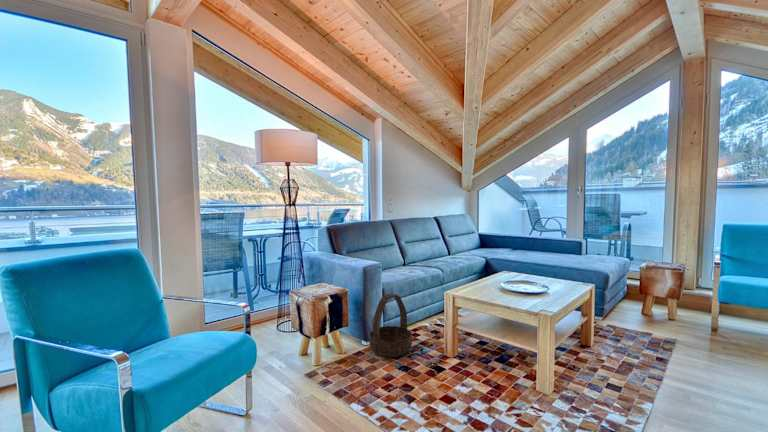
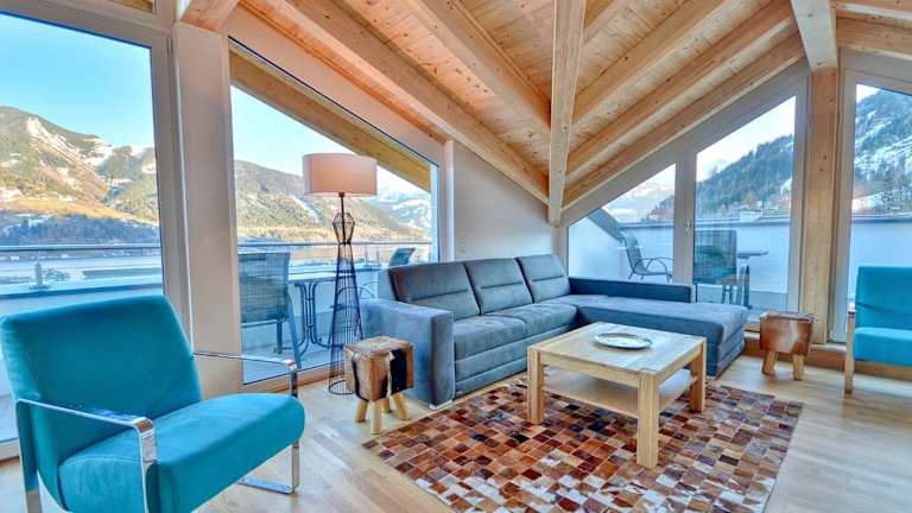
- basket (390, 326)
